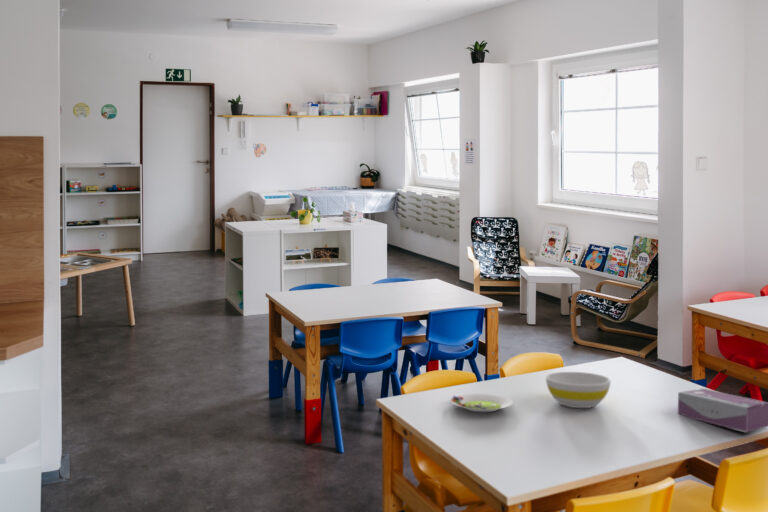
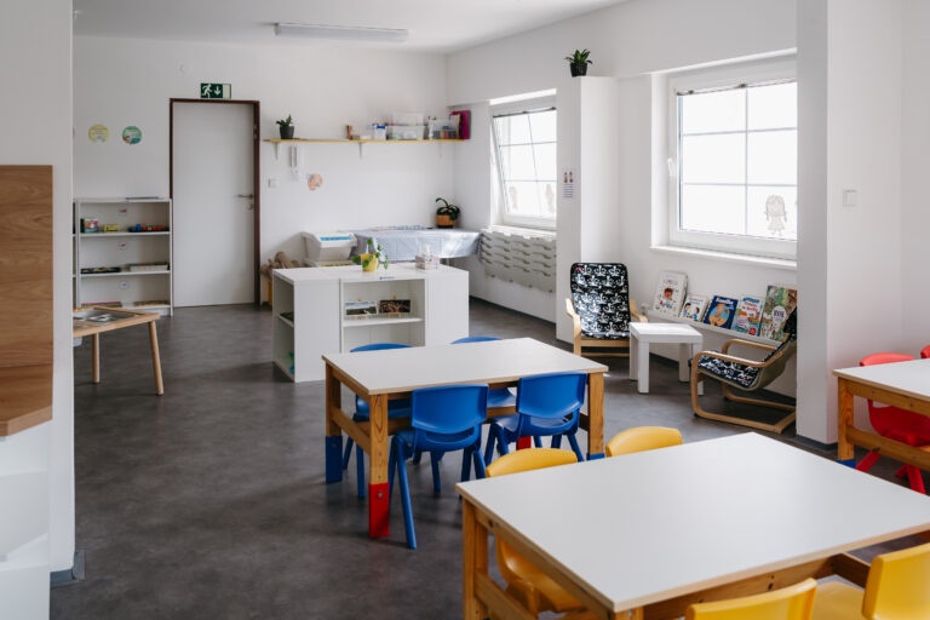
- salad plate (481, 403)
- tissue box (723, 408)
- bowl (577, 391)
